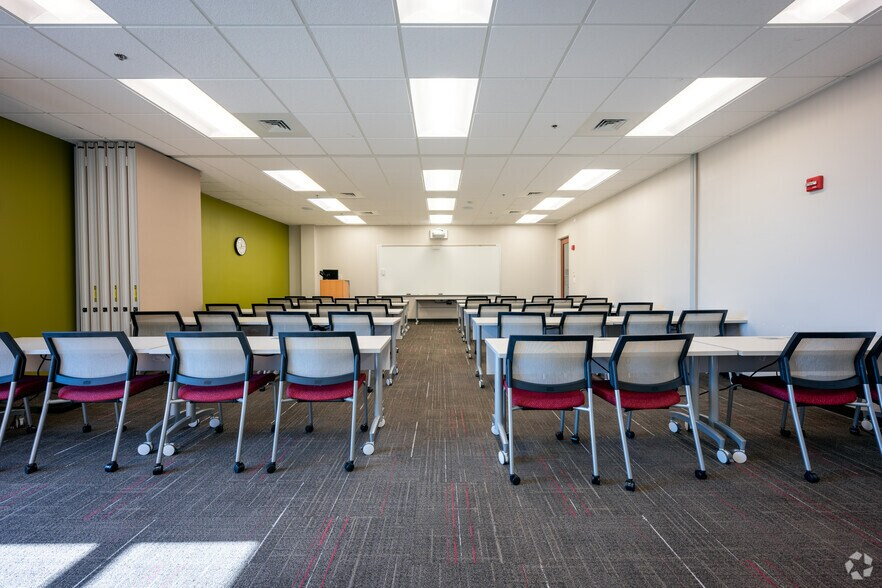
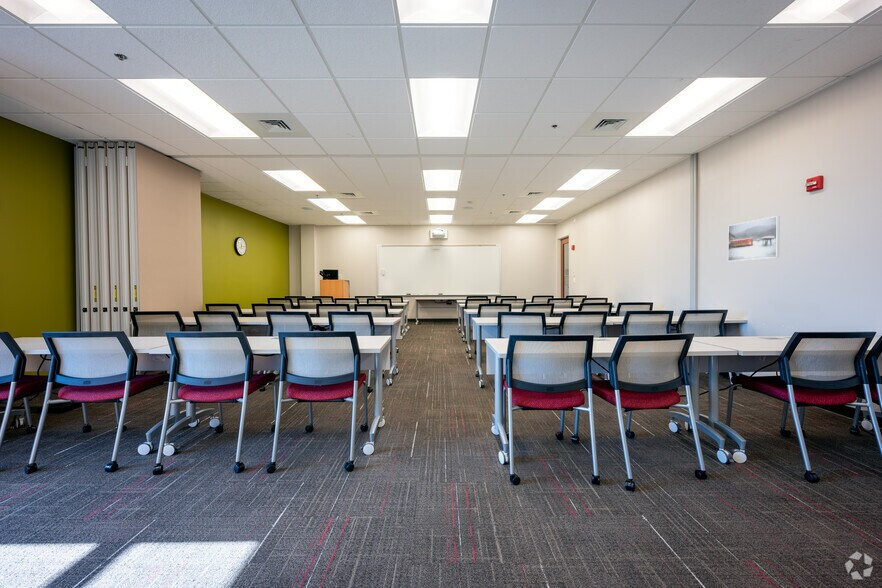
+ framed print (751, 240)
